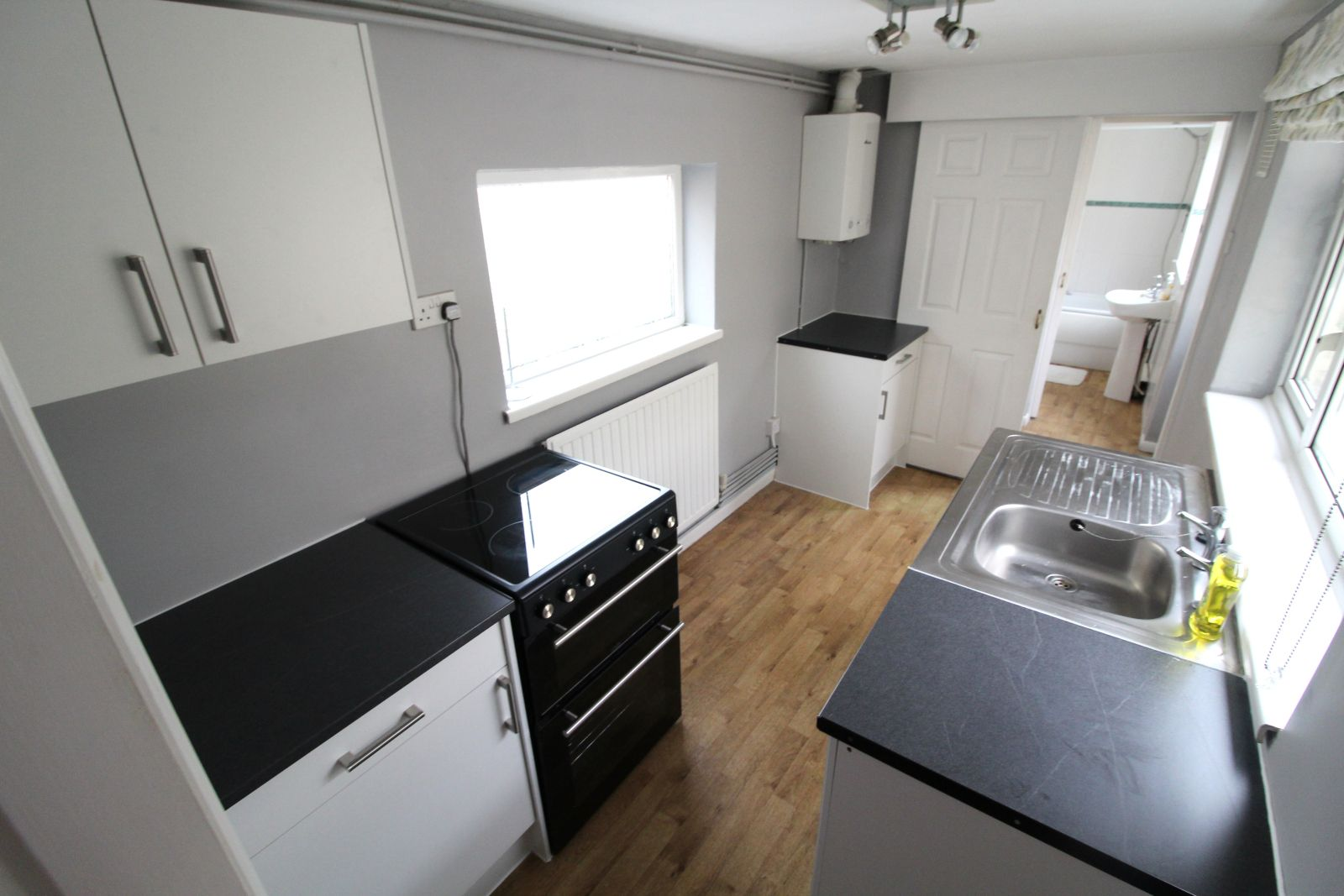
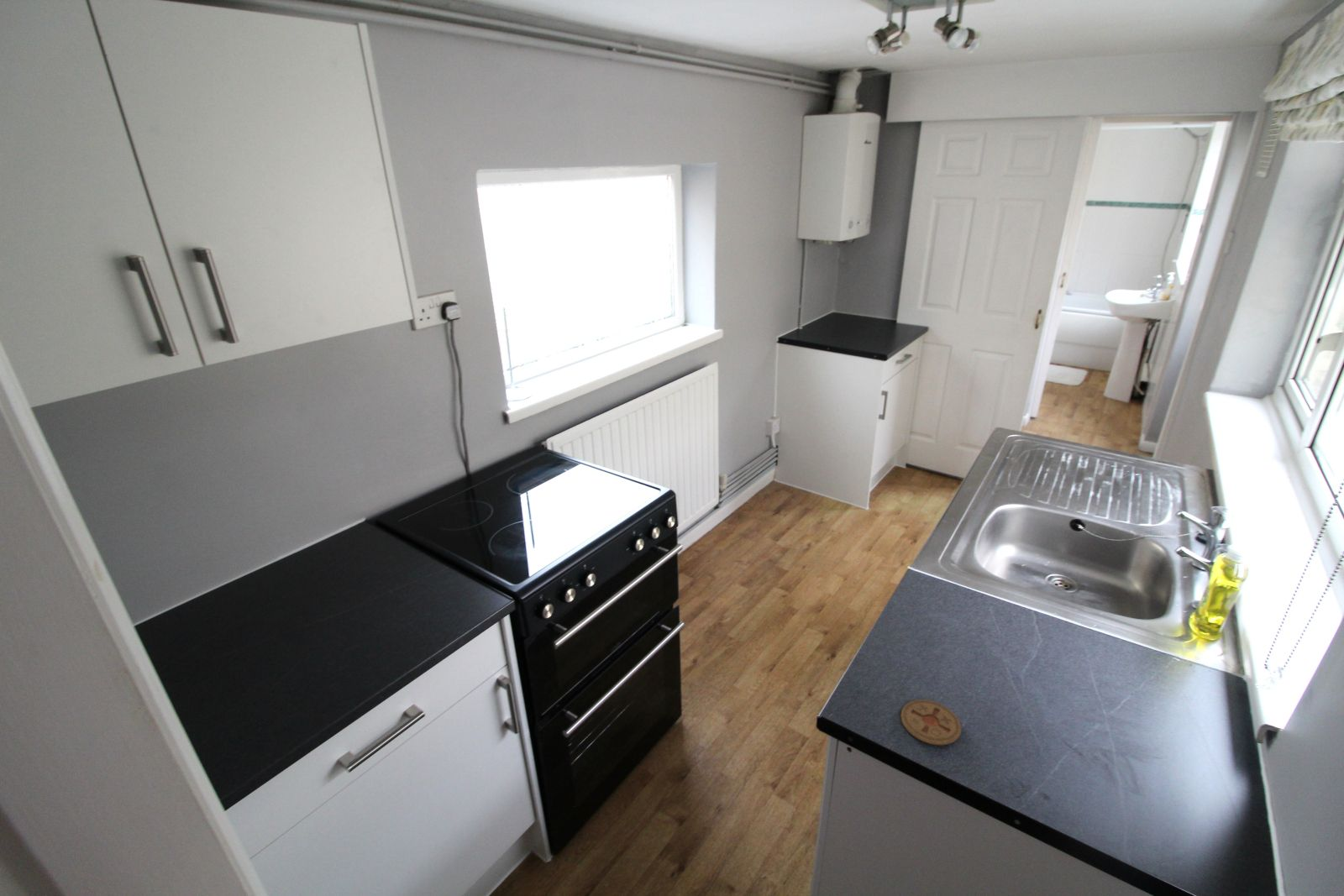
+ coaster (930, 721)
